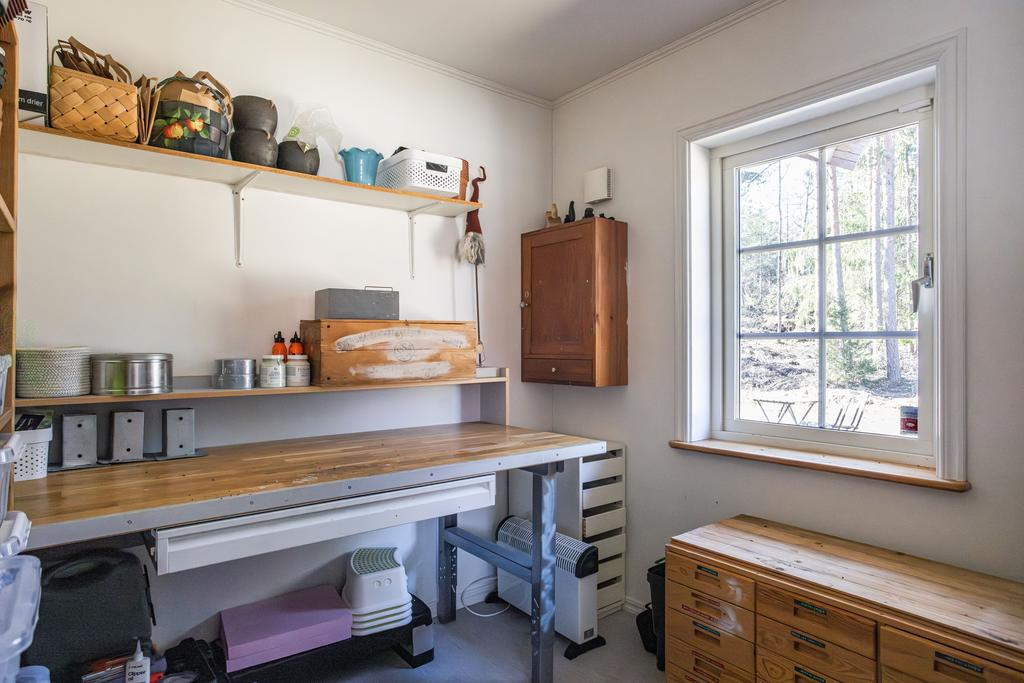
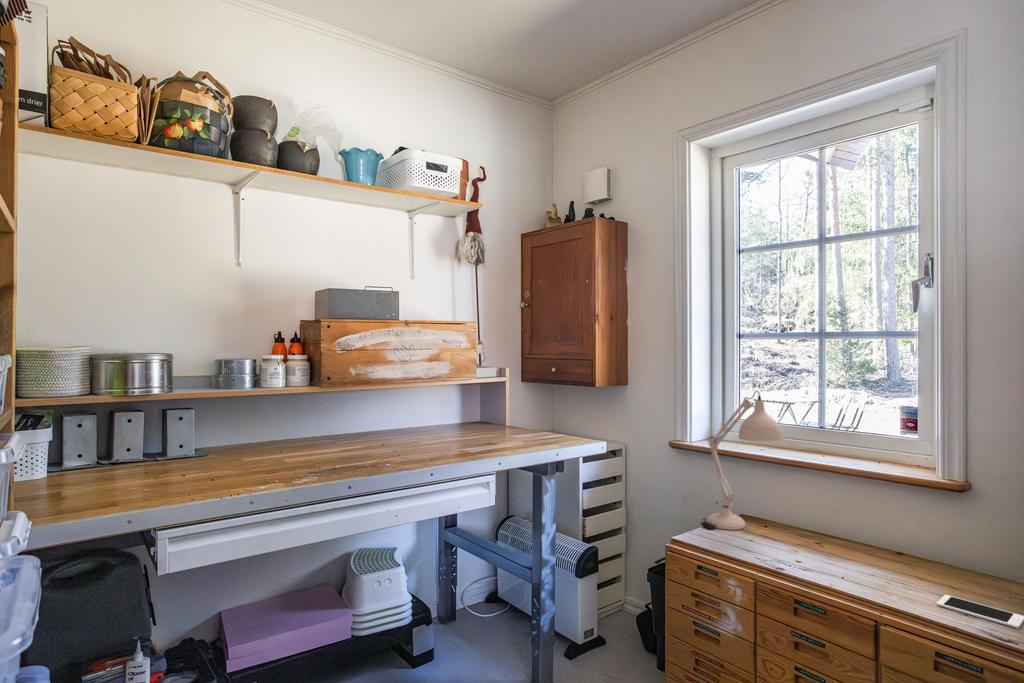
+ cell phone (979, 610)
+ desk lamp (720, 465)
